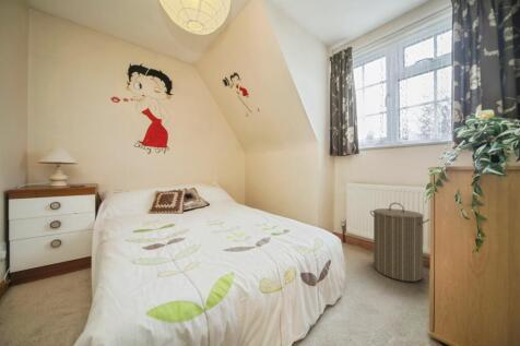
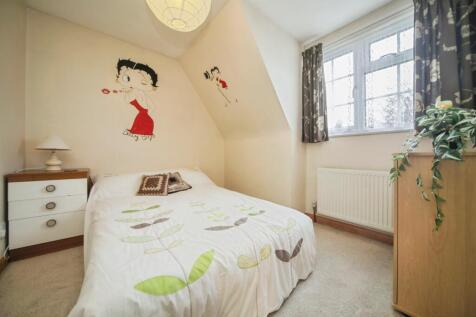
- laundry hamper (397, 237)
